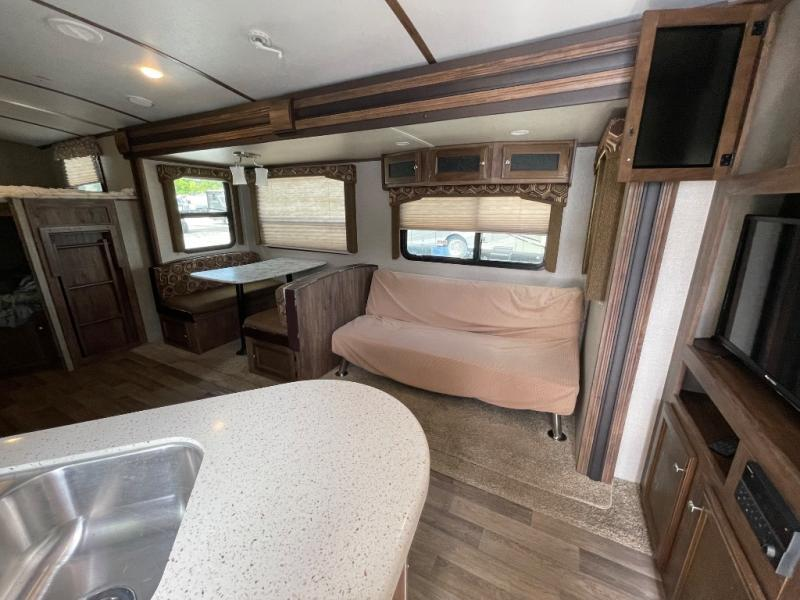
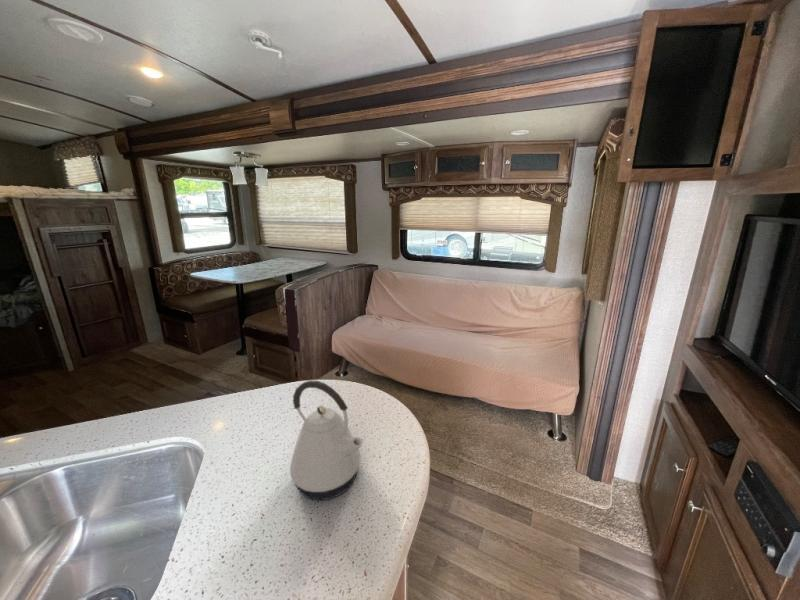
+ kettle (325, 432)
